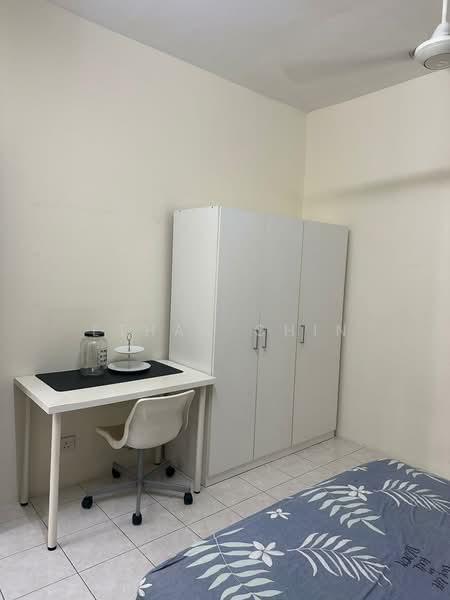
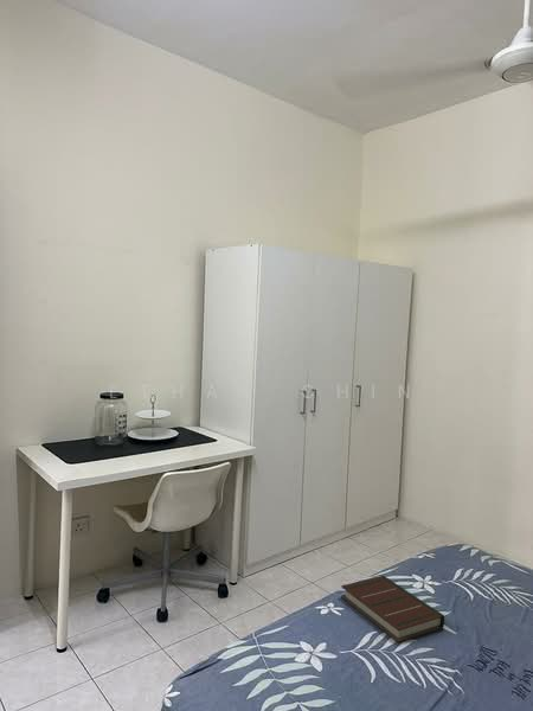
+ book (390, 606)
